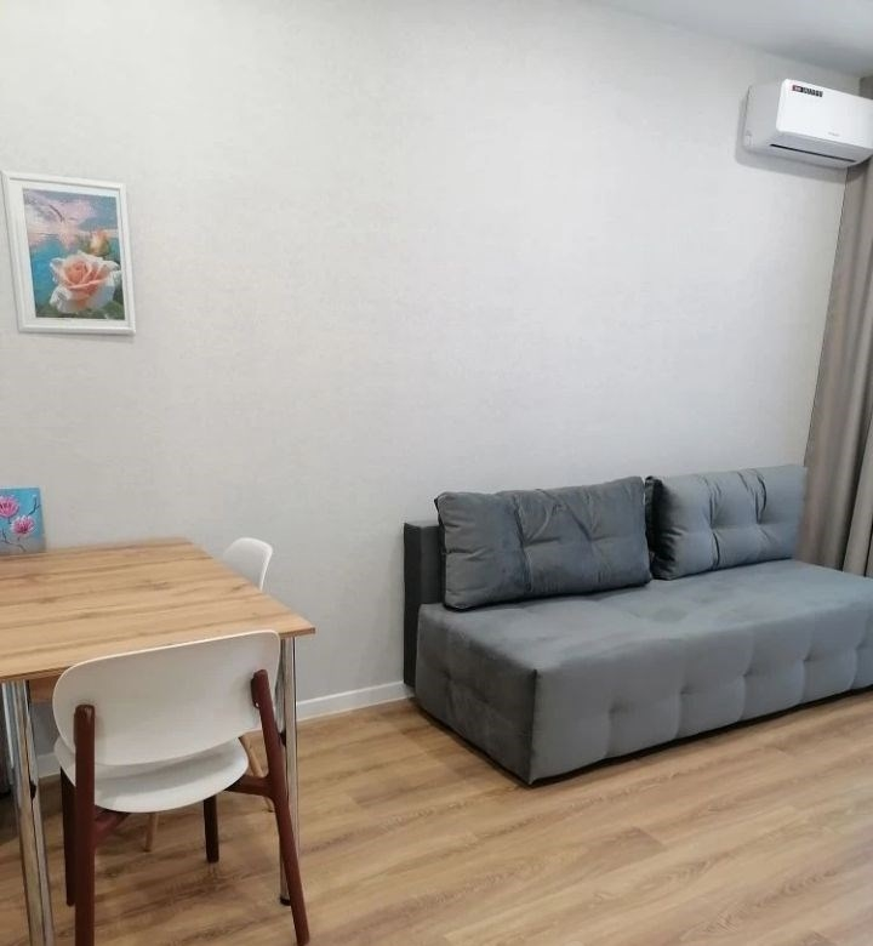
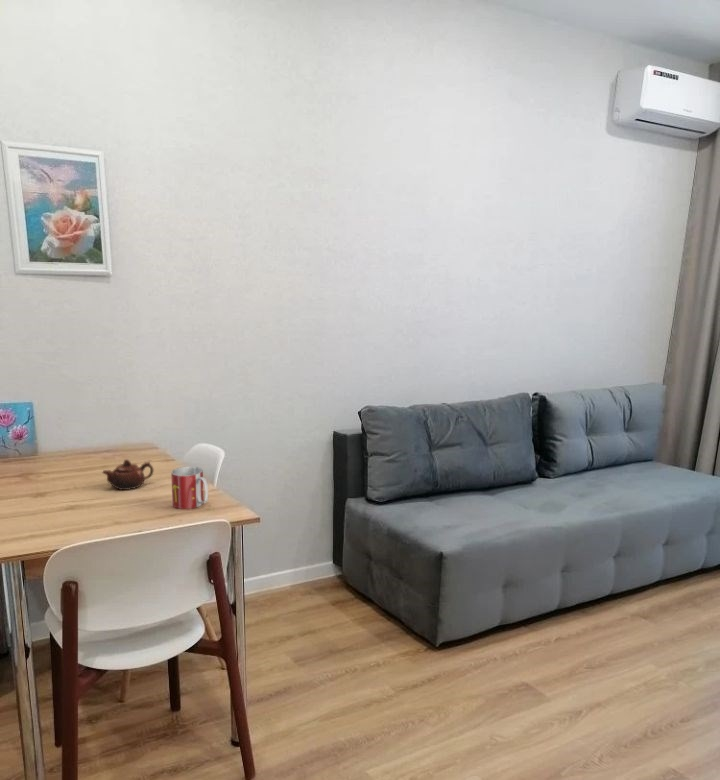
+ mug (191, 488)
+ teapot (128, 472)
